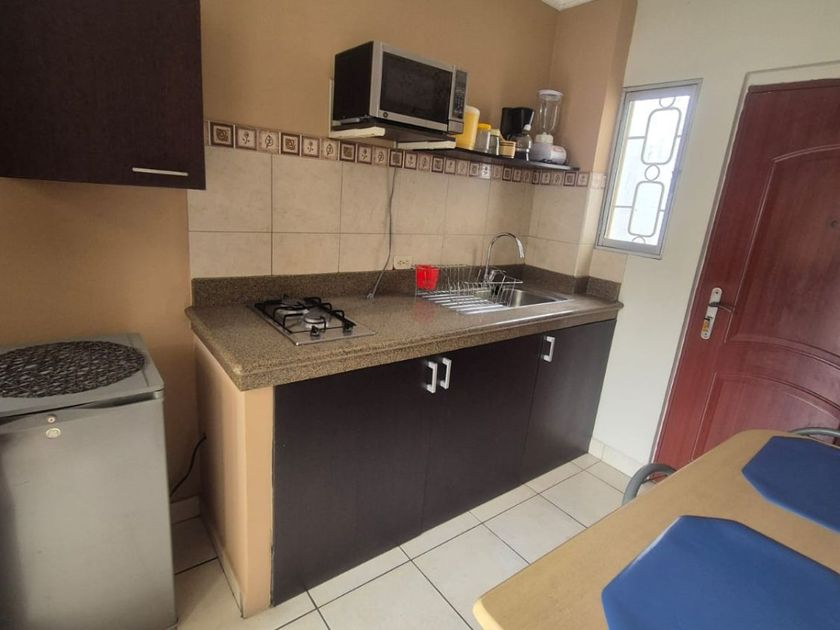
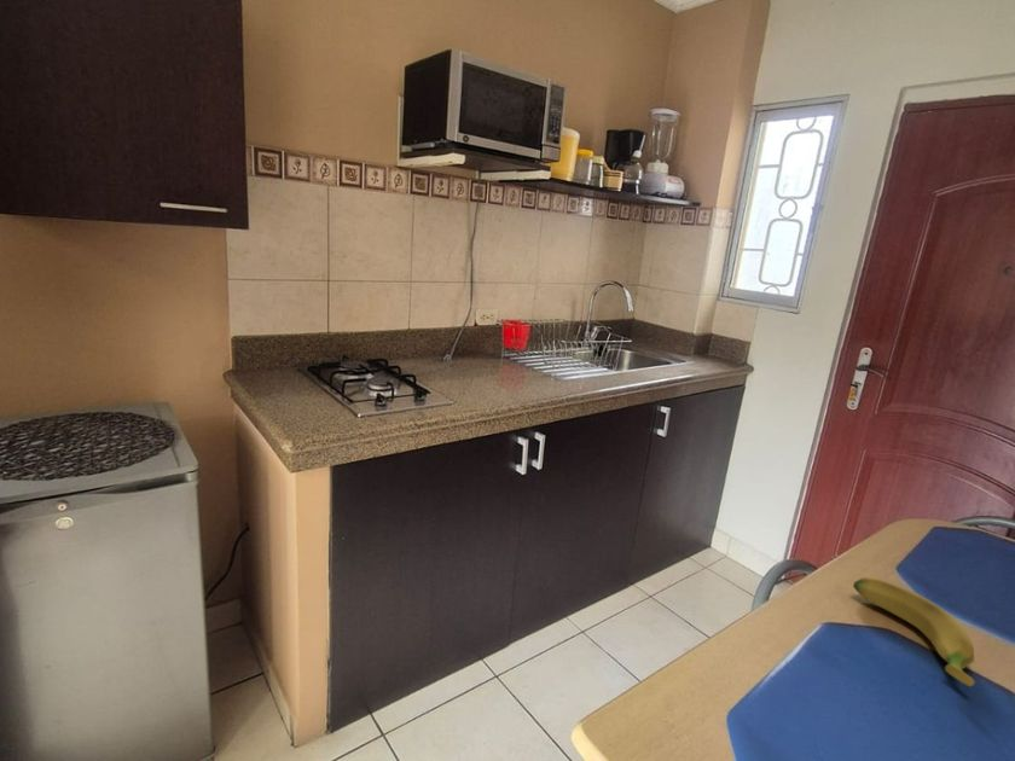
+ banana (911, 623)
